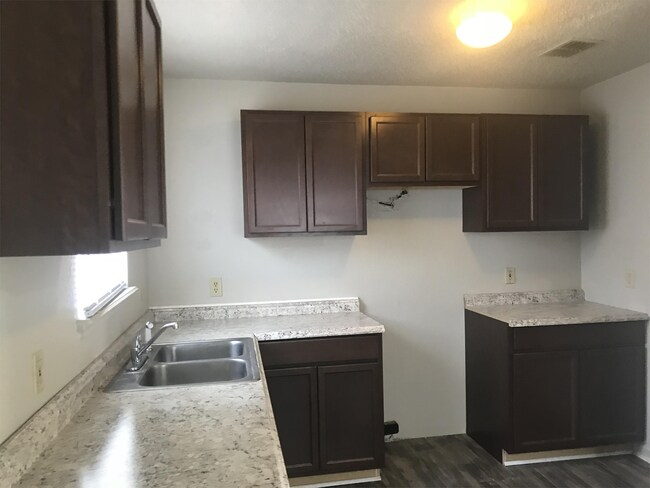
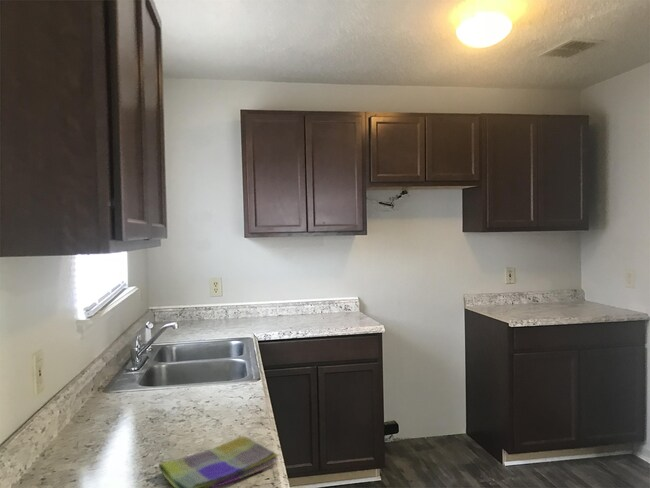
+ dish towel (219, 462)
